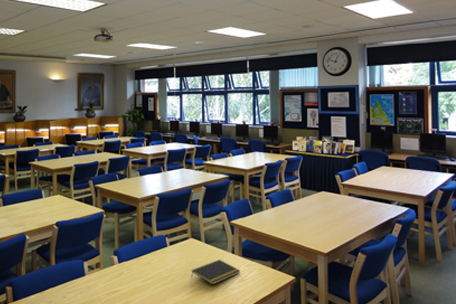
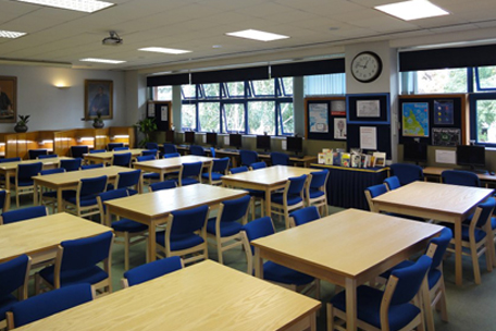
- notepad (216, 271)
